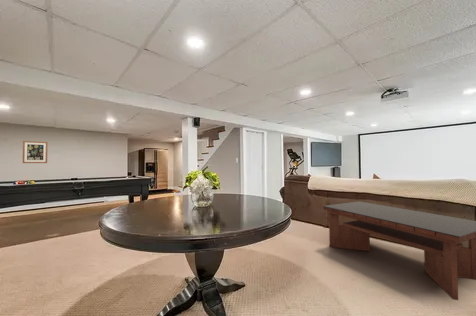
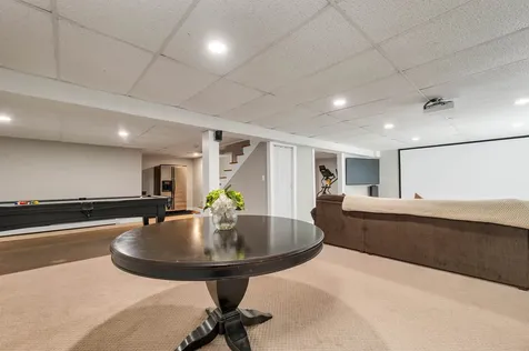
- coffee table (393, 236)
- wall art (35, 152)
